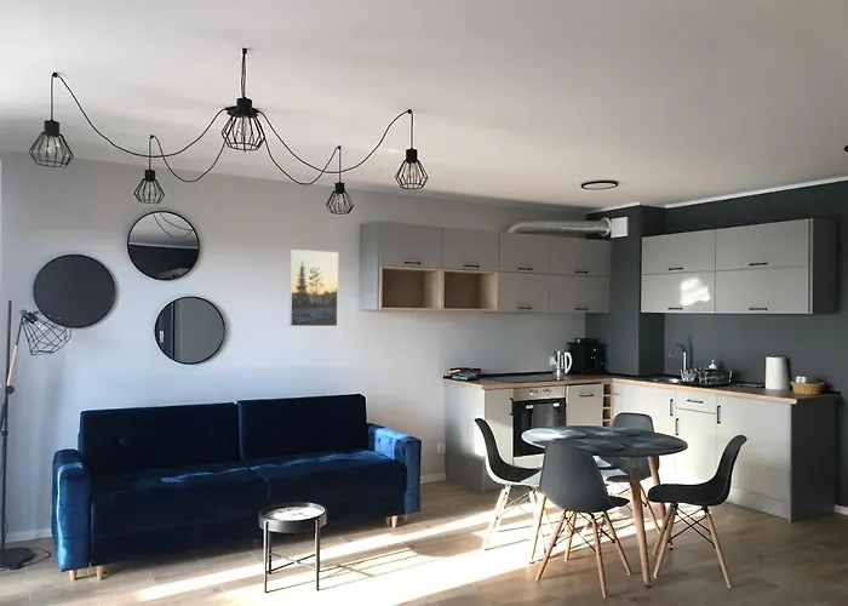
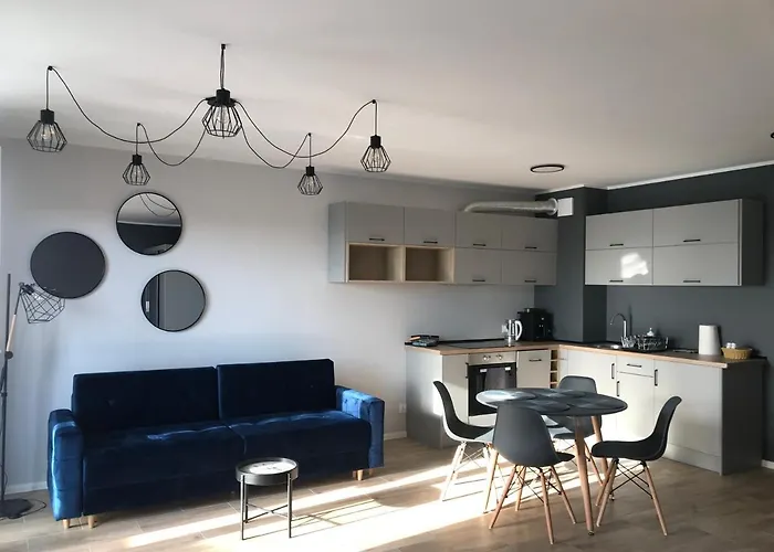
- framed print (314, 288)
